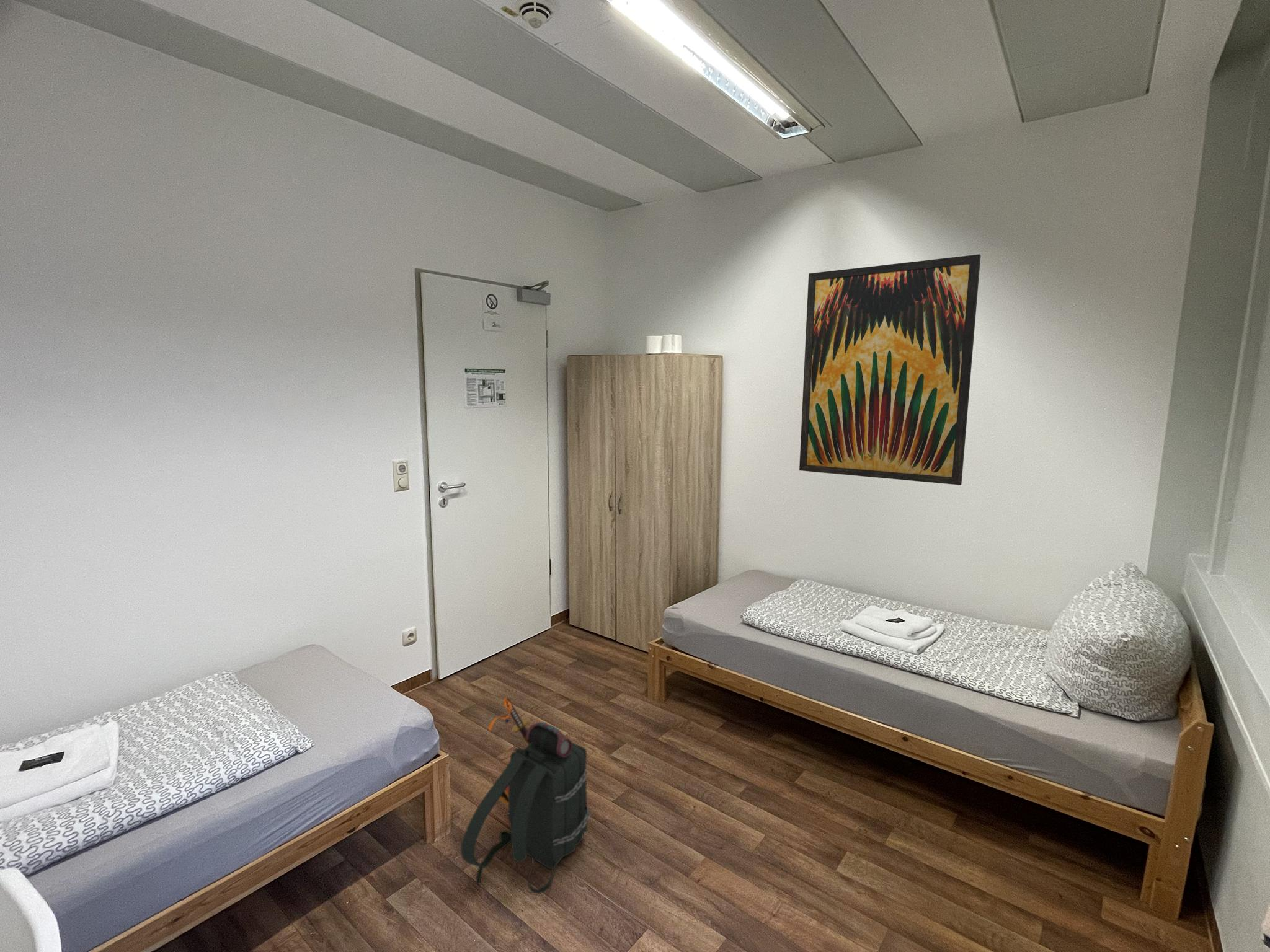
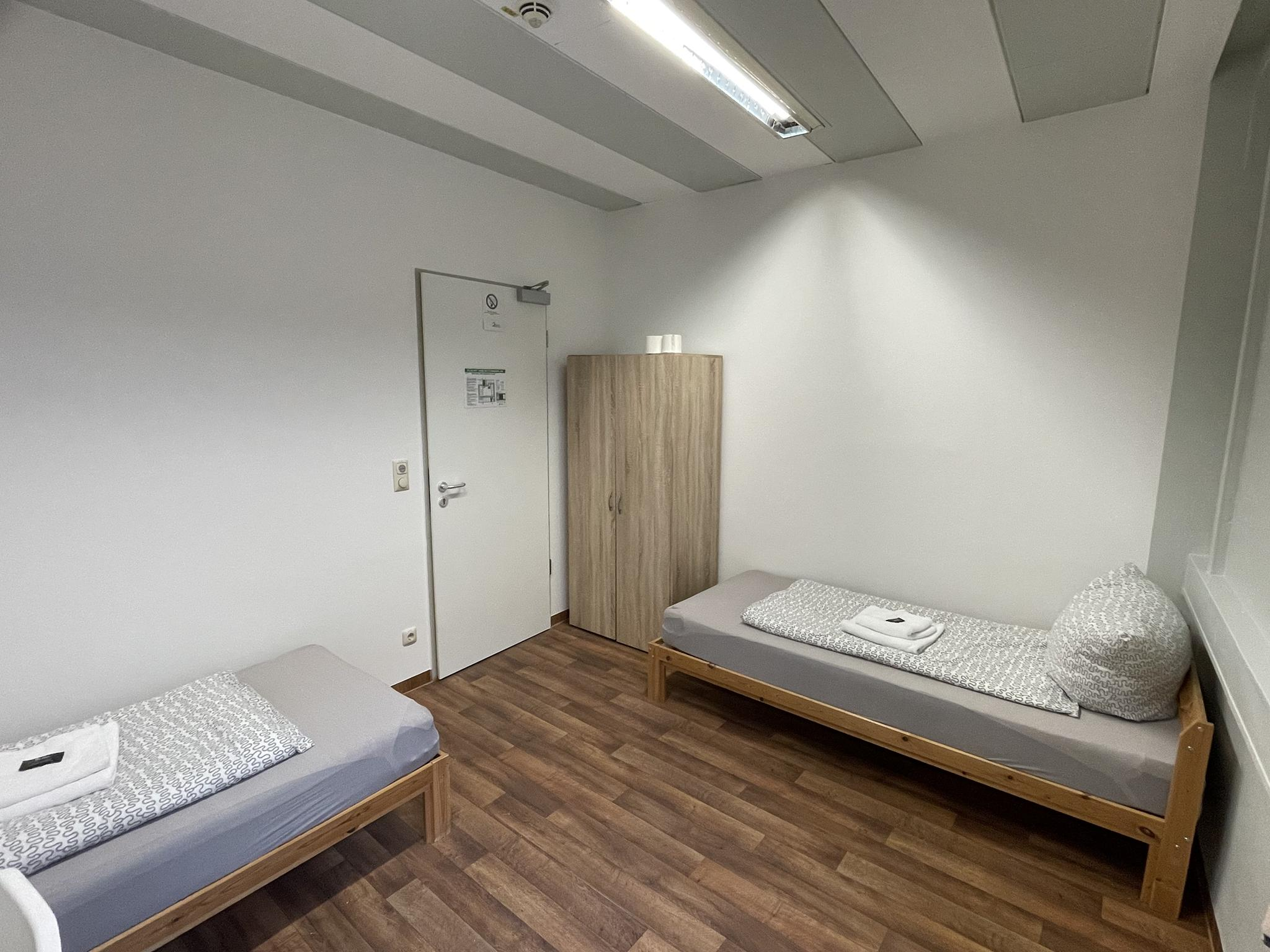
- wall art (881, 373)
- backpack (530, 779)
